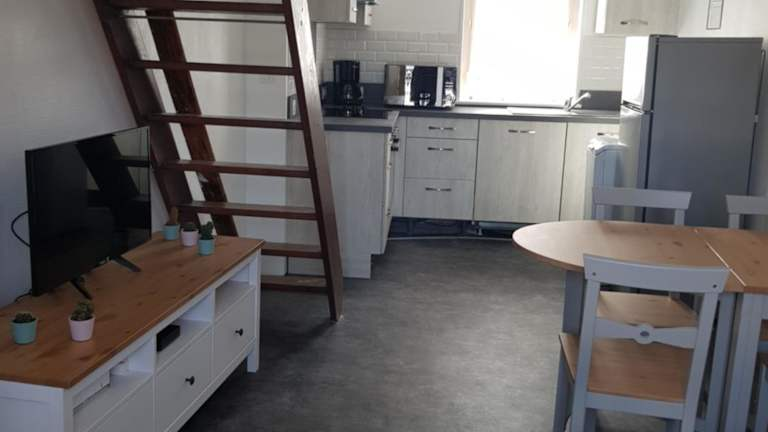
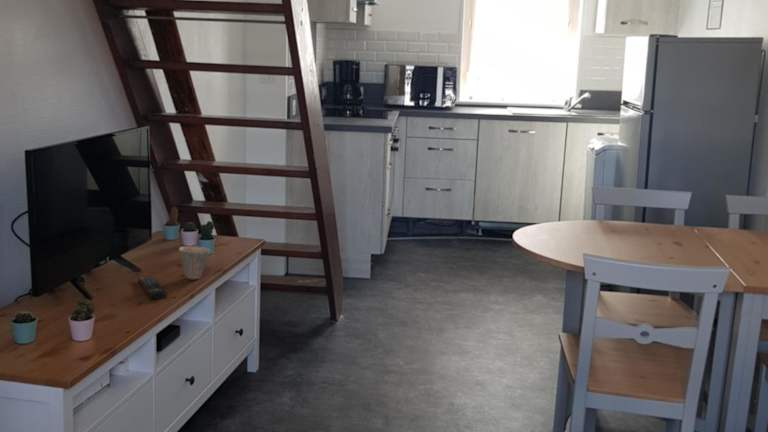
+ remote control (151, 287)
+ cup (194, 263)
